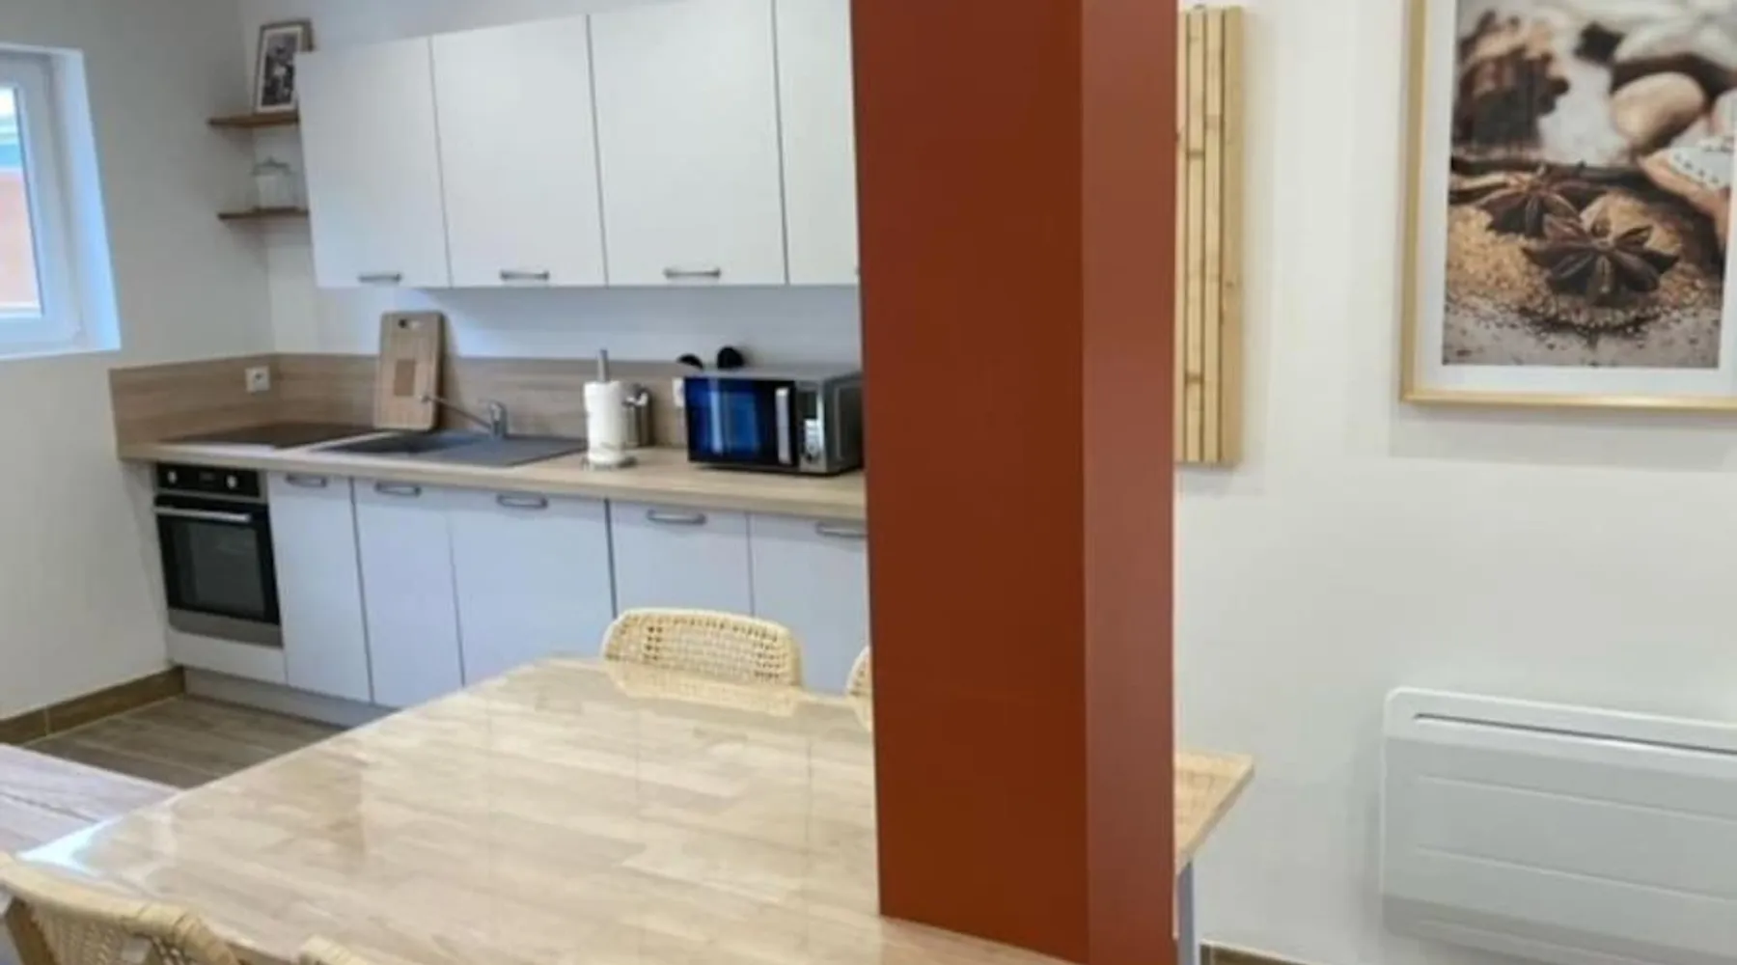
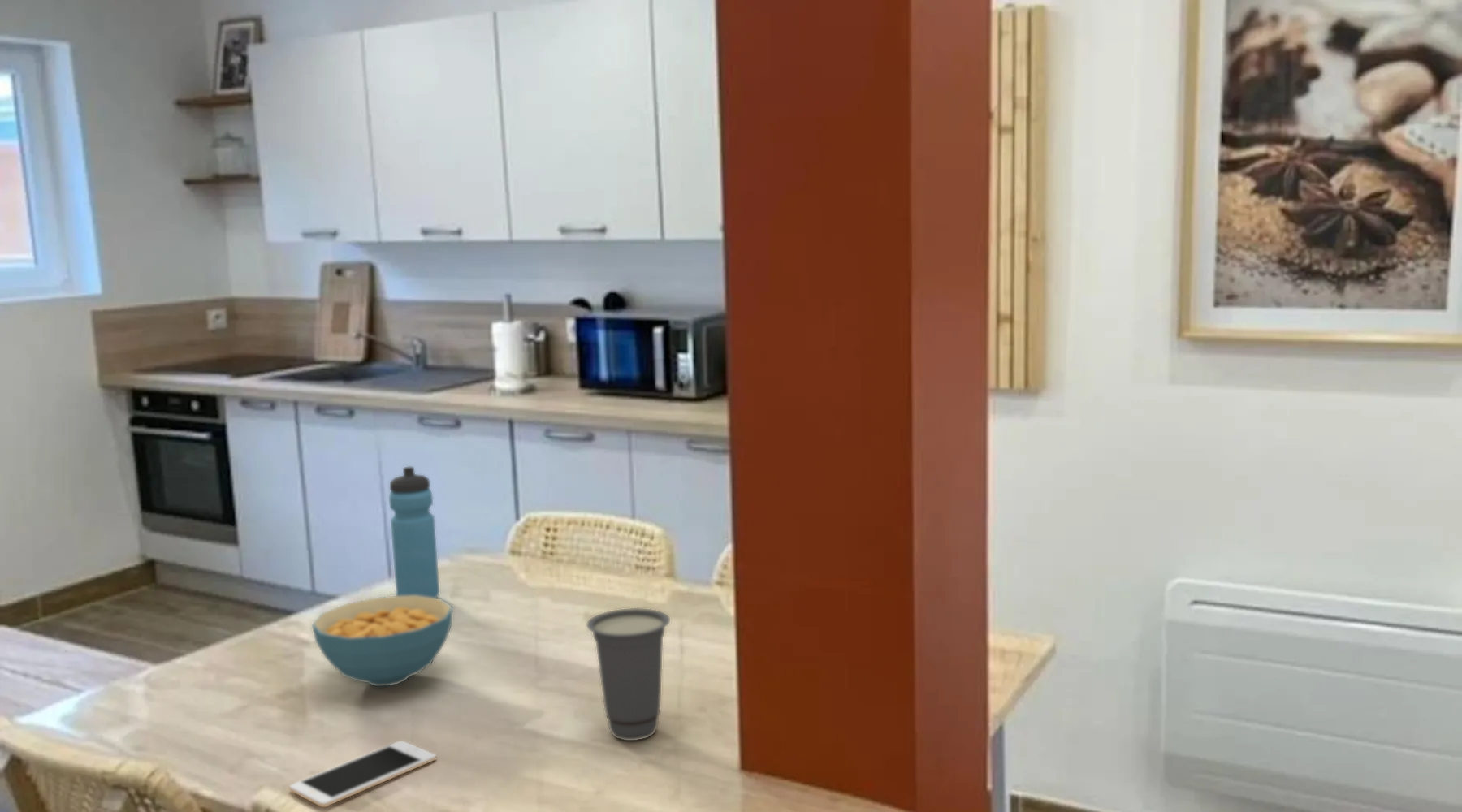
+ cup (631, 676)
+ cell phone (365, 772)
+ water bottle (413, 533)
+ cereal bowl (386, 647)
